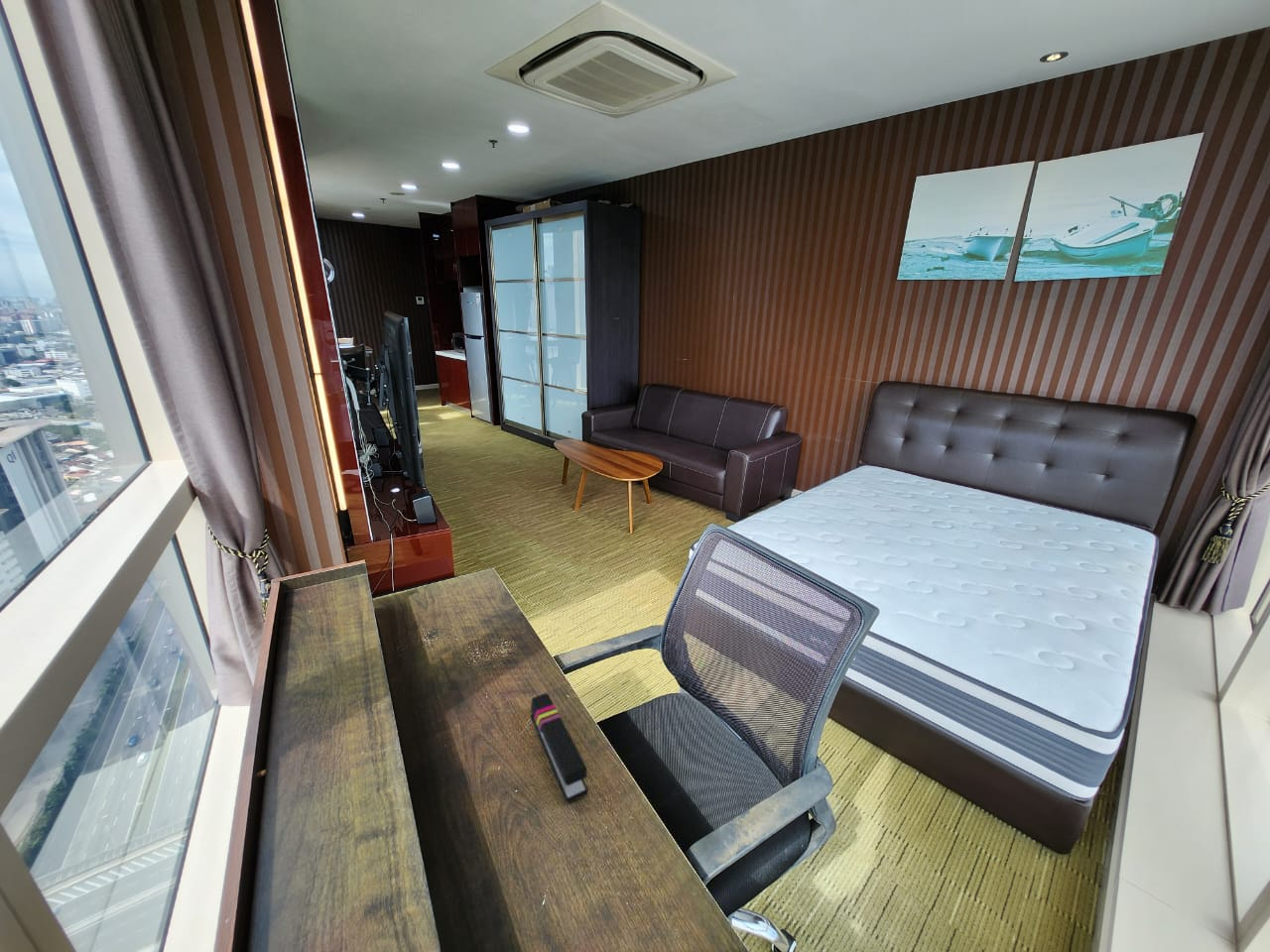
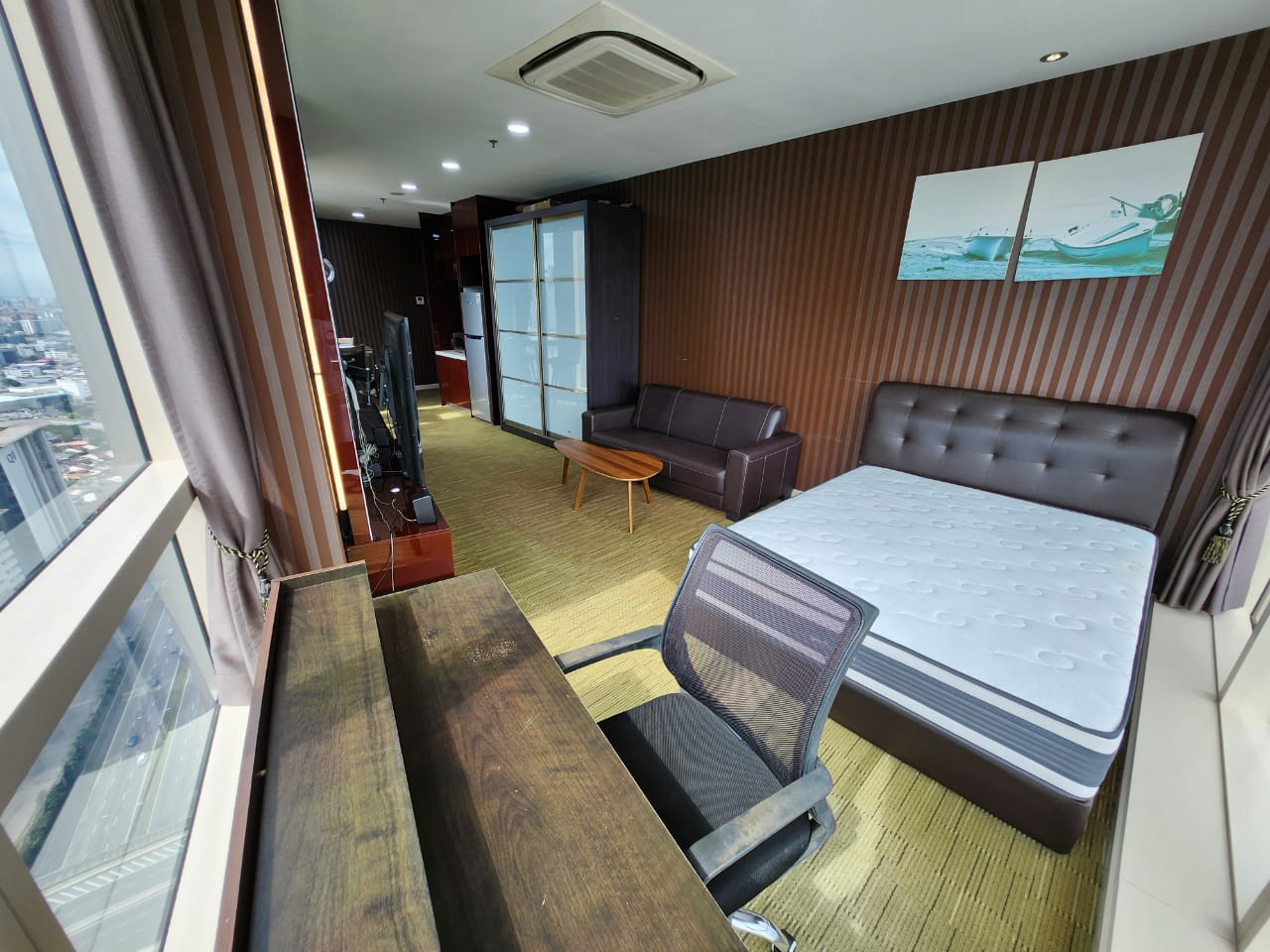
- stapler (556, 739)
